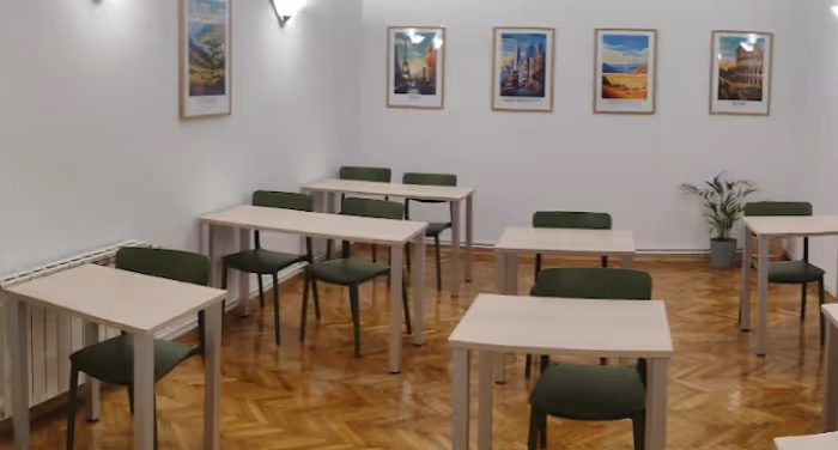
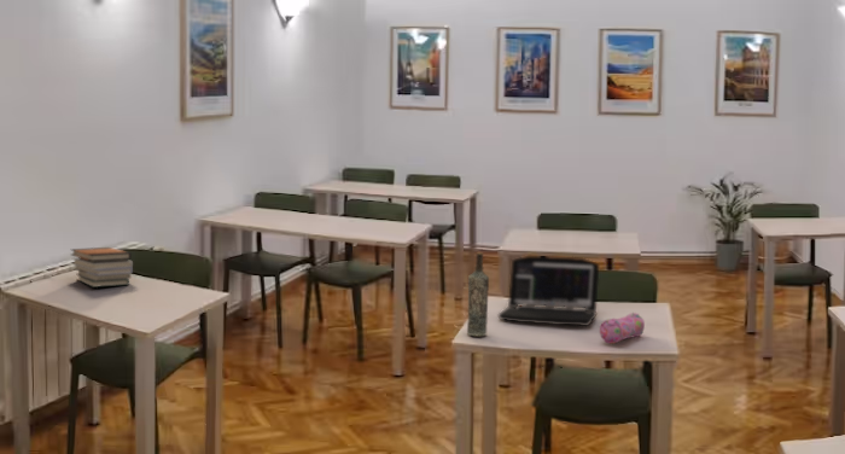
+ bottle (478, 293)
+ book stack (101, 266)
+ pencil case (622, 327)
+ laptop (549, 289)
